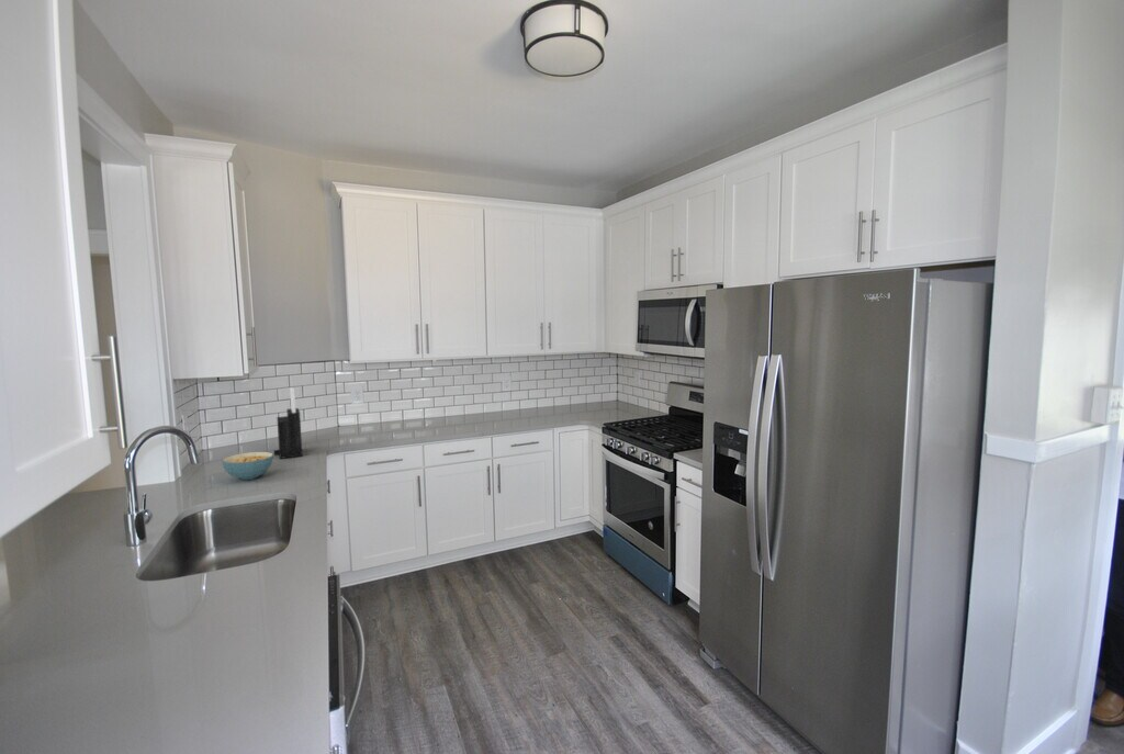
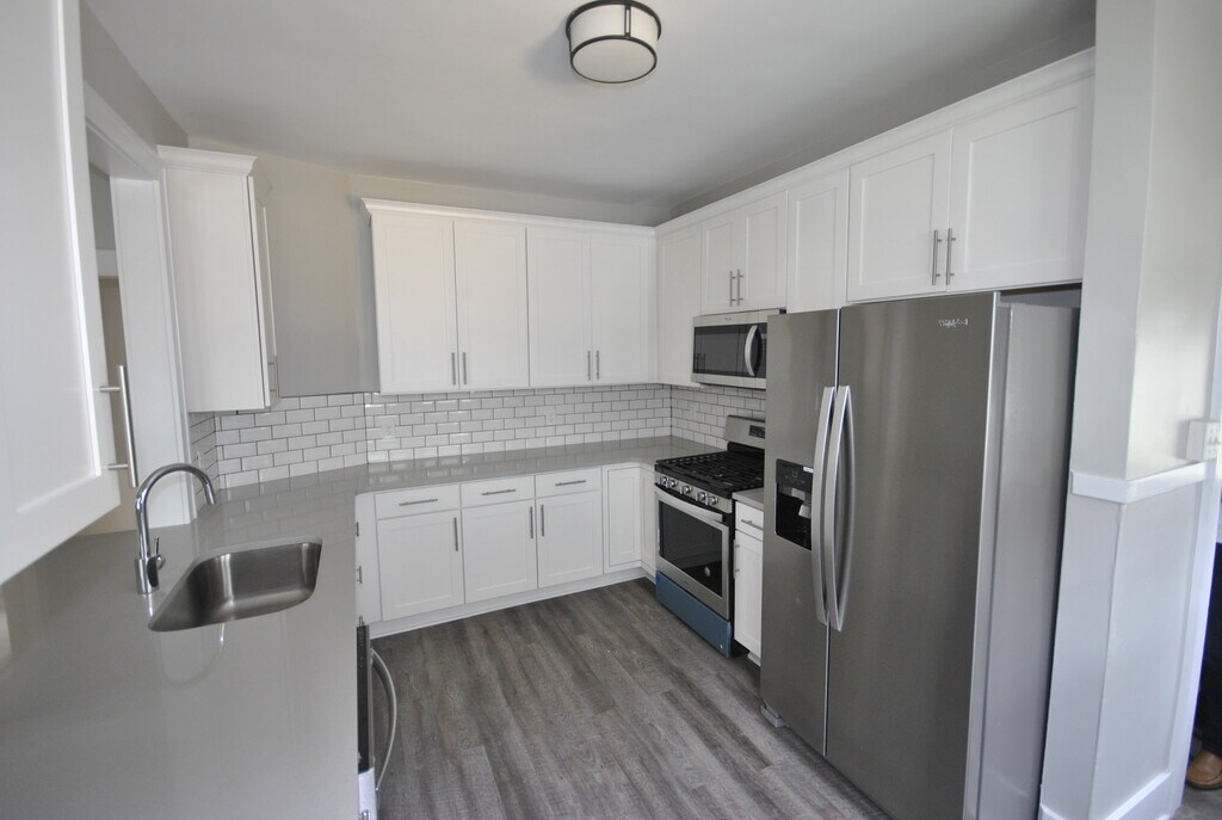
- cereal bowl (248, 468)
- knife block (285, 421)
